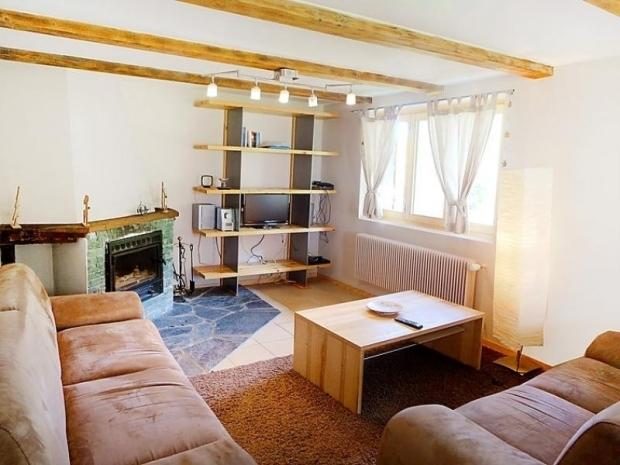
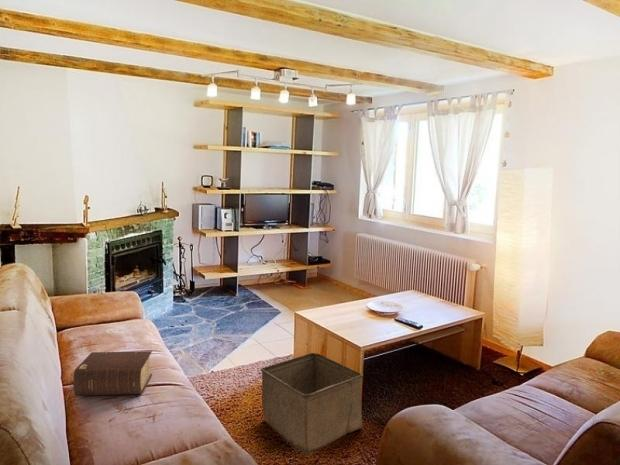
+ bible (115, 373)
+ storage bin (311, 398)
